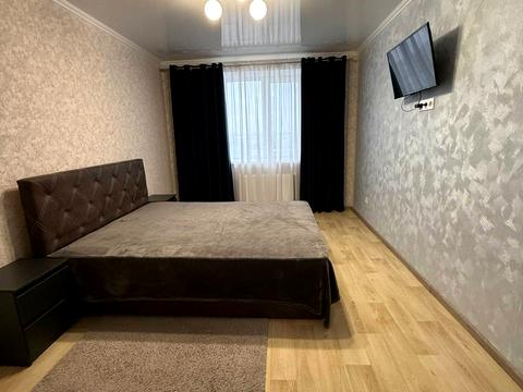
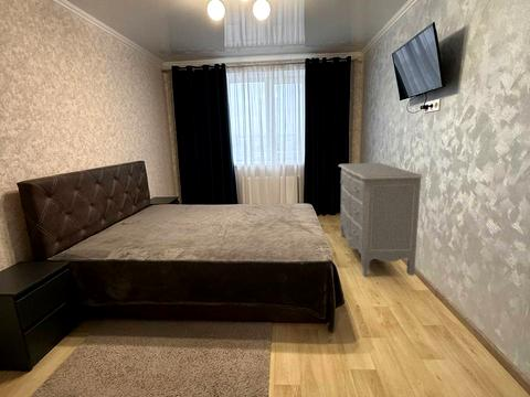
+ dresser (367, 211)
